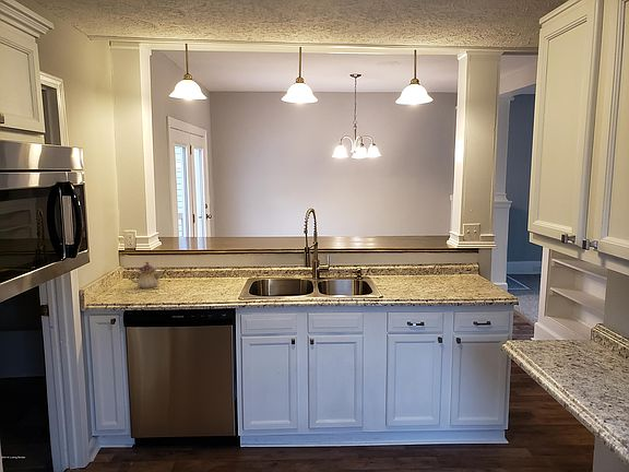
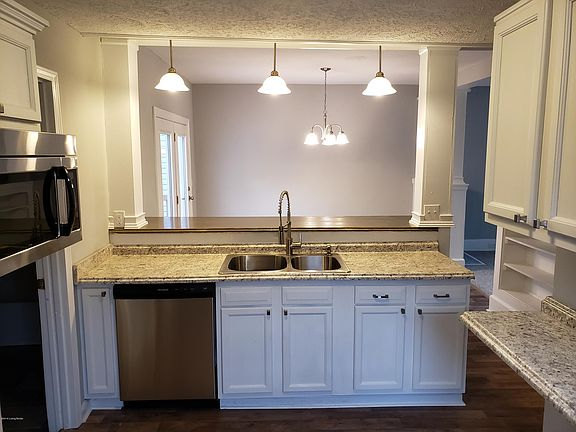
- teapot (145, 273)
